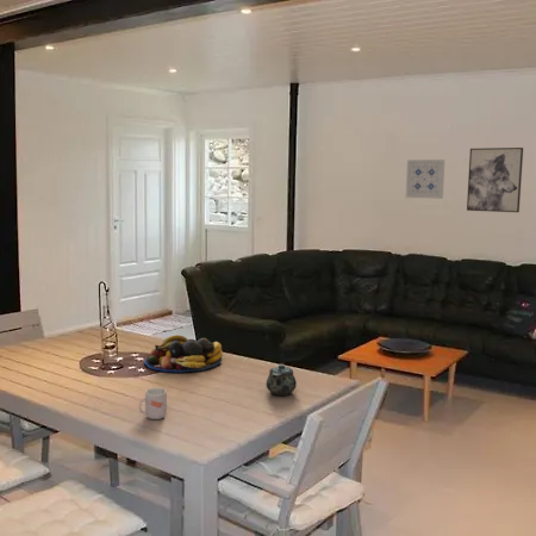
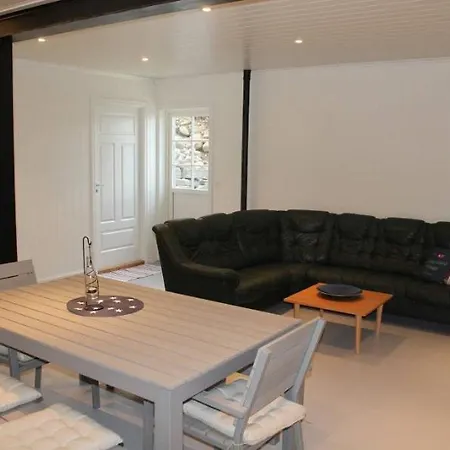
- wall art (494, 180)
- fruit bowl (182, 348)
- wall art (424, 179)
- mug (152, 401)
- chinaware (281, 378)
